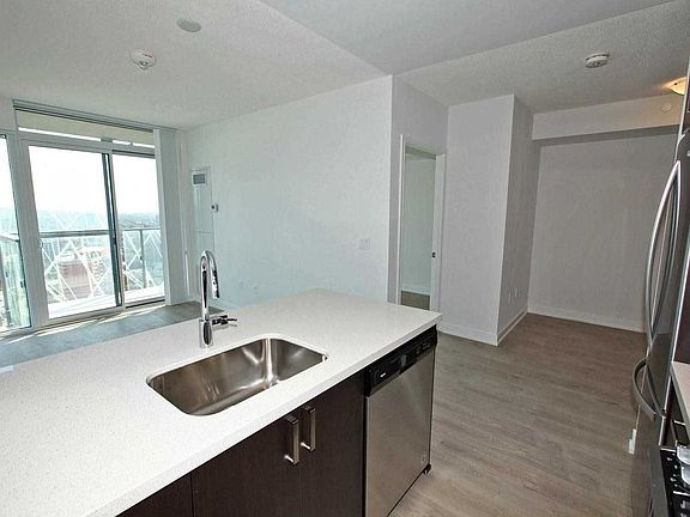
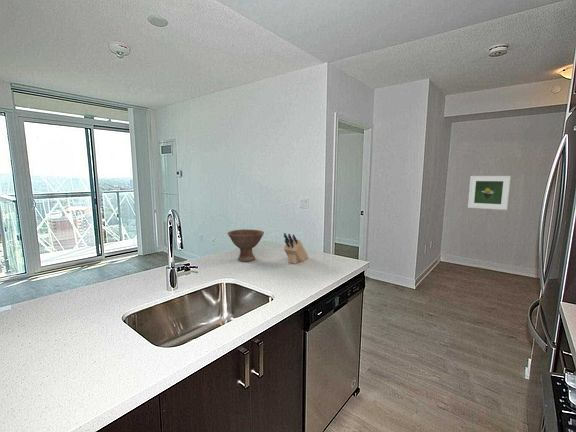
+ knife block (295, 246)
+ bowl (245, 245)
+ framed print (488, 192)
